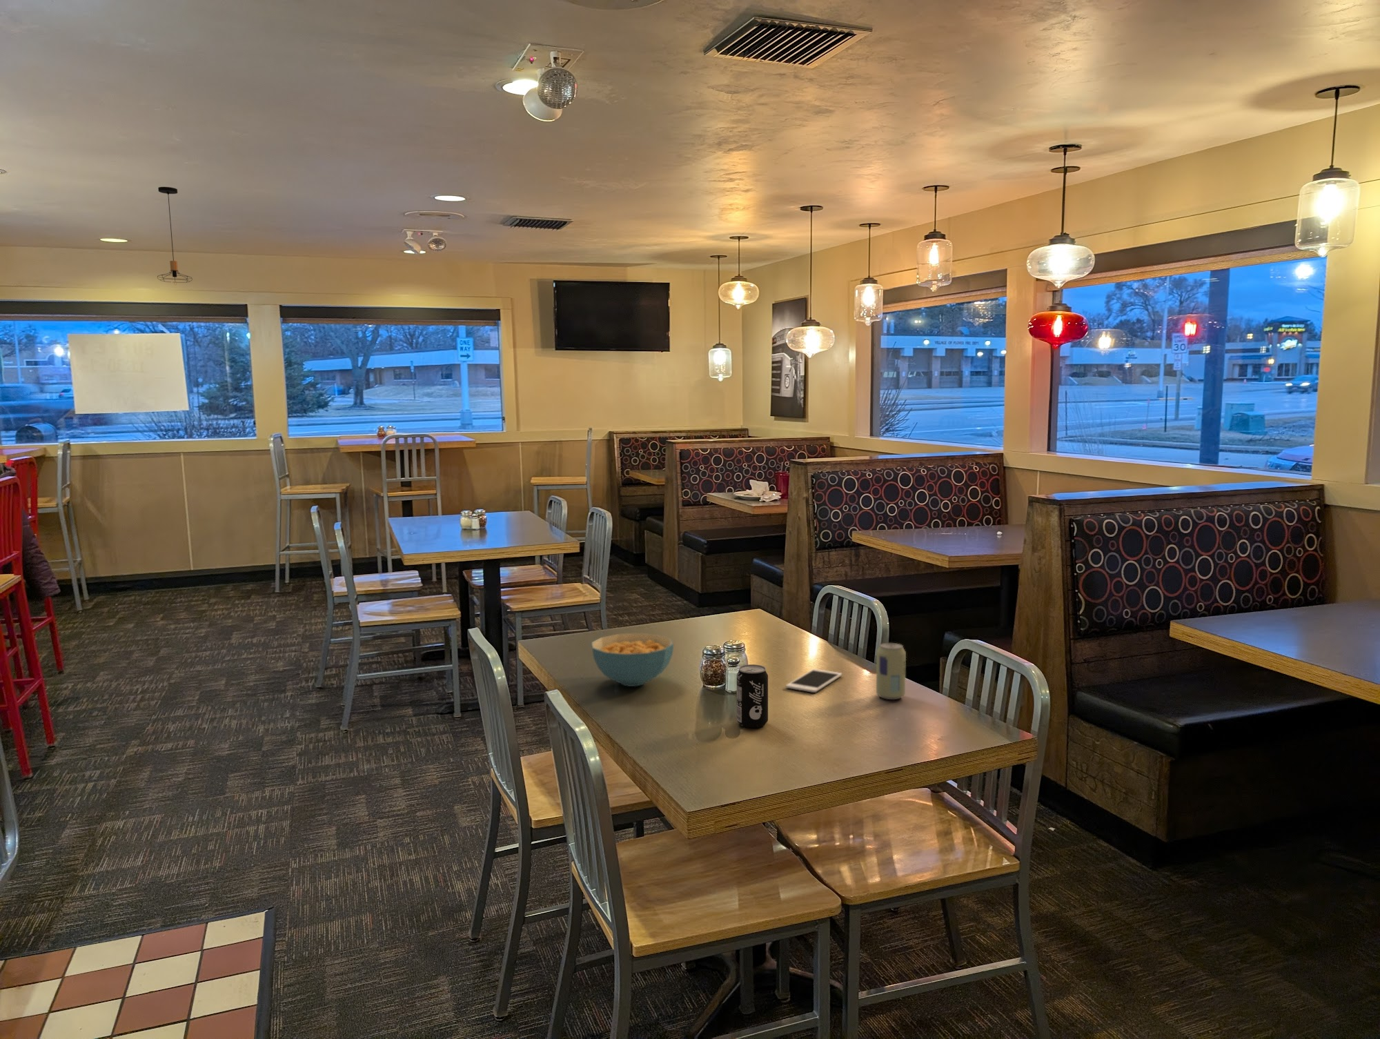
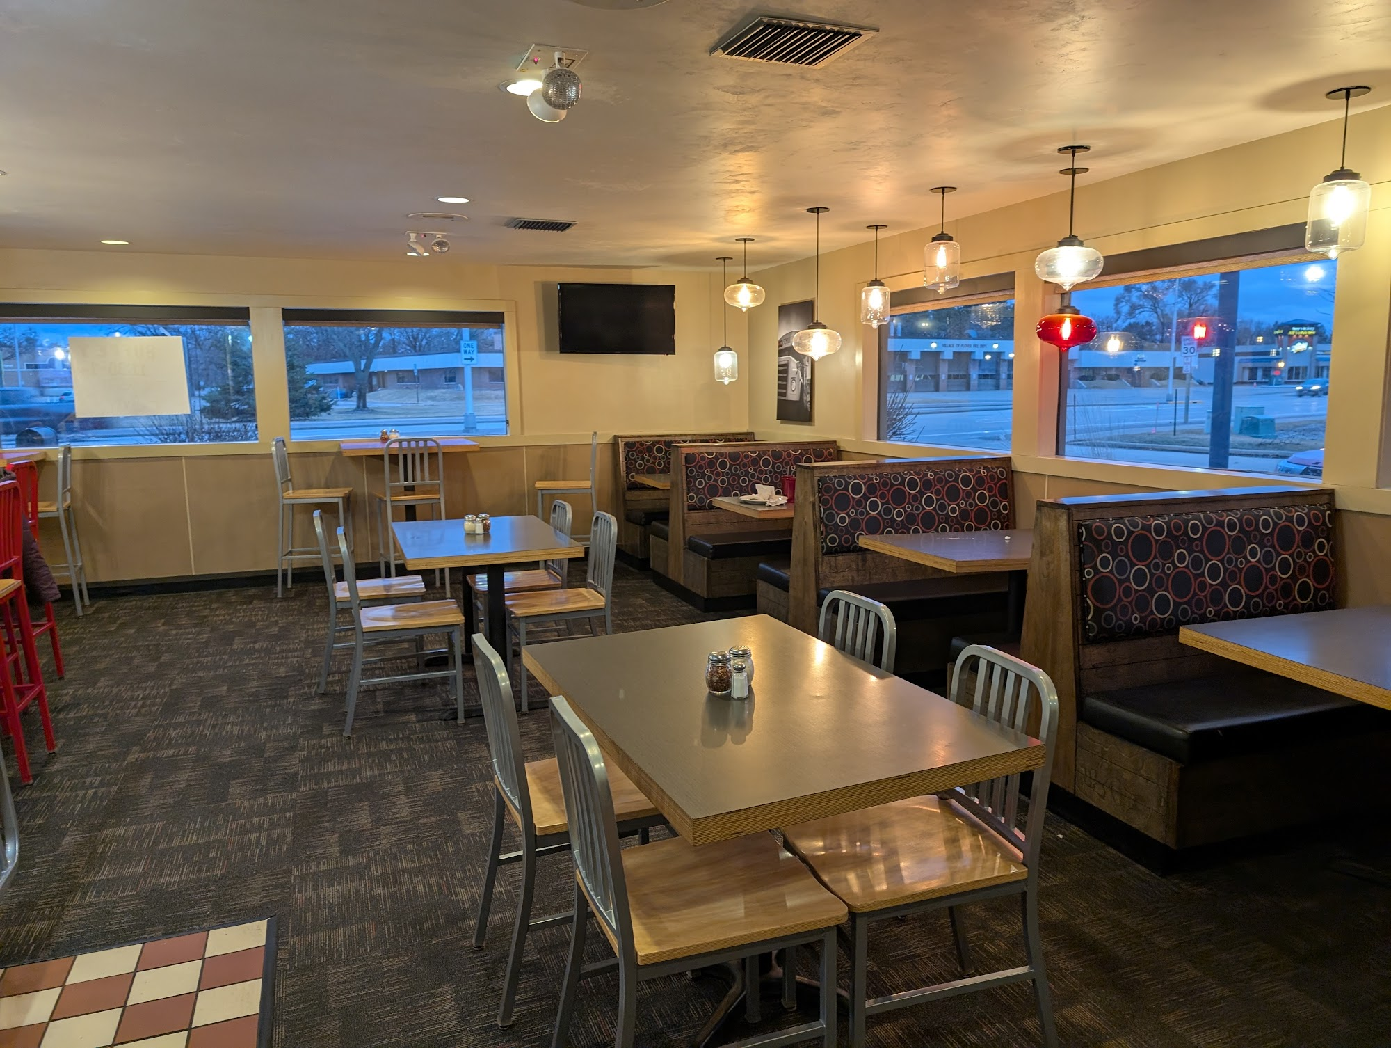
- cell phone (814, 680)
- beverage can (752, 695)
- pendant light (171, 238)
- beverage can (891, 670)
- cereal bowl (632, 662)
